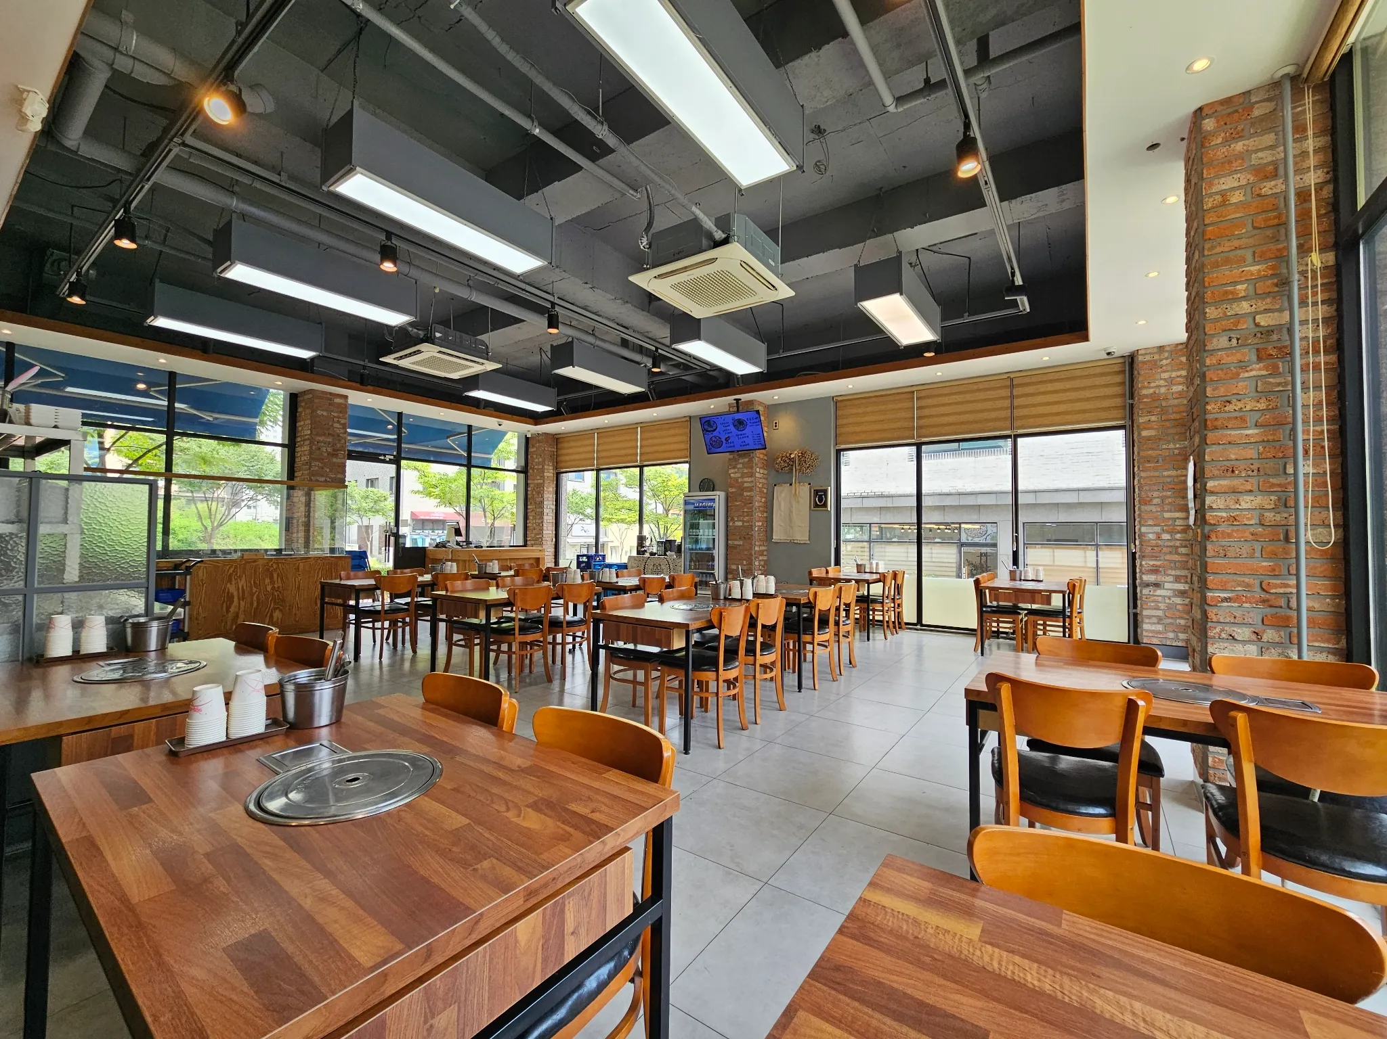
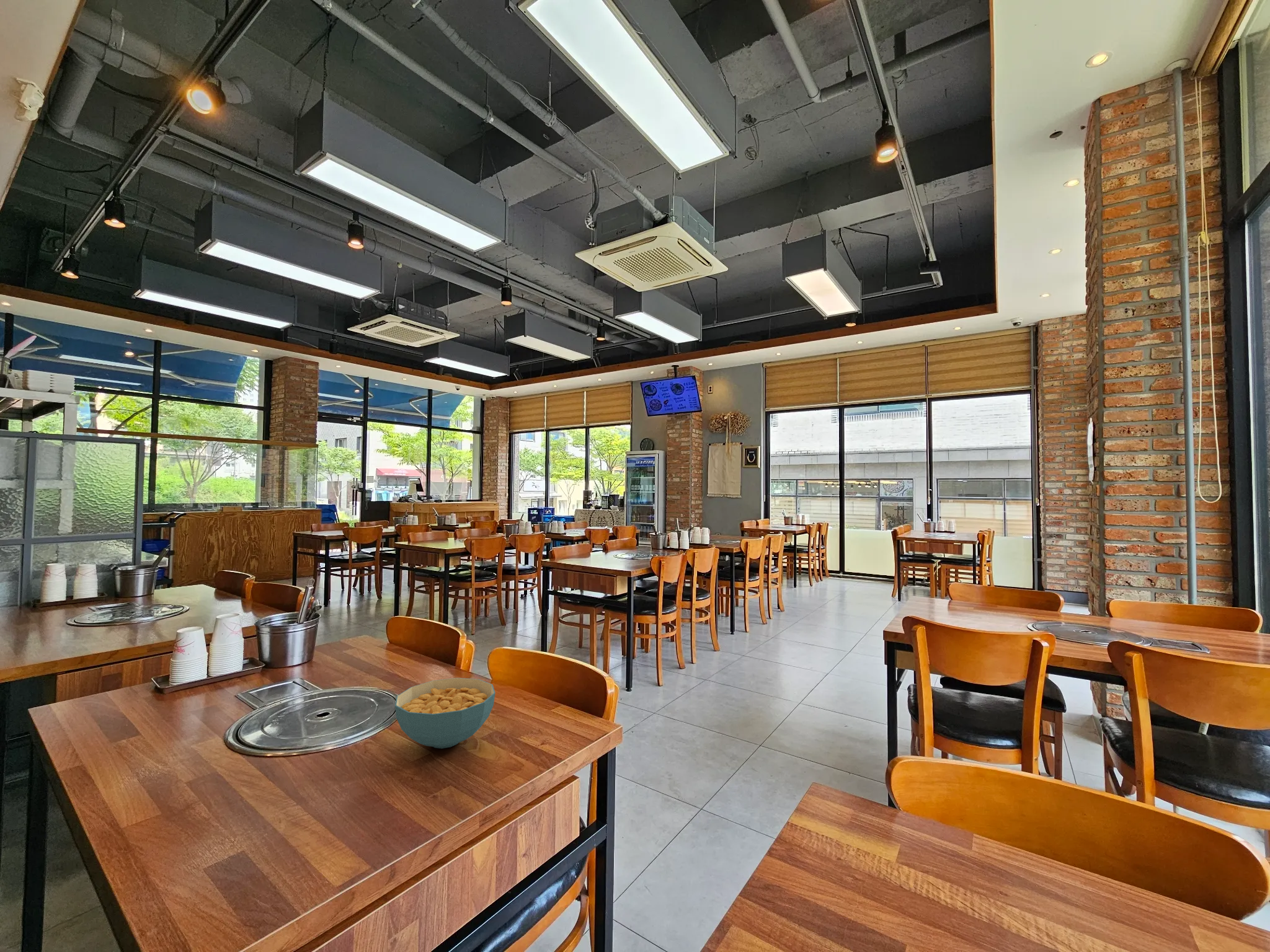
+ cereal bowl (446, 718)
